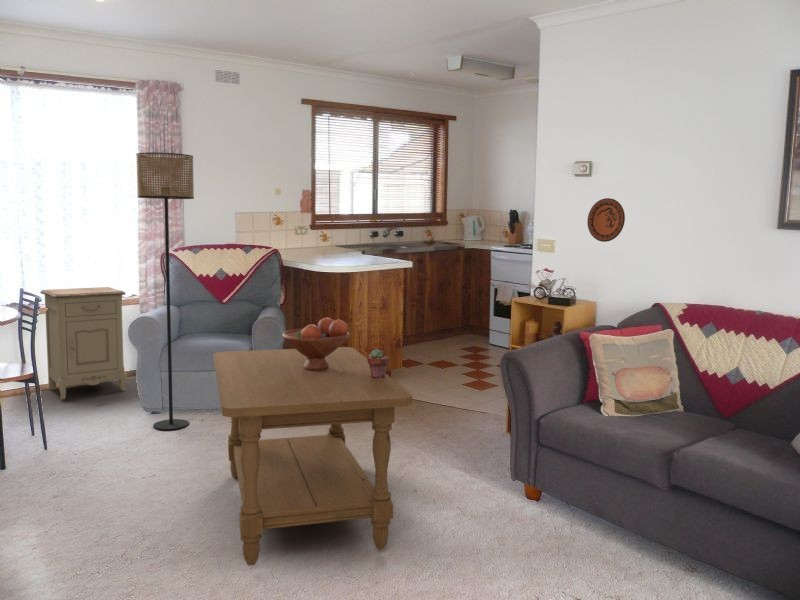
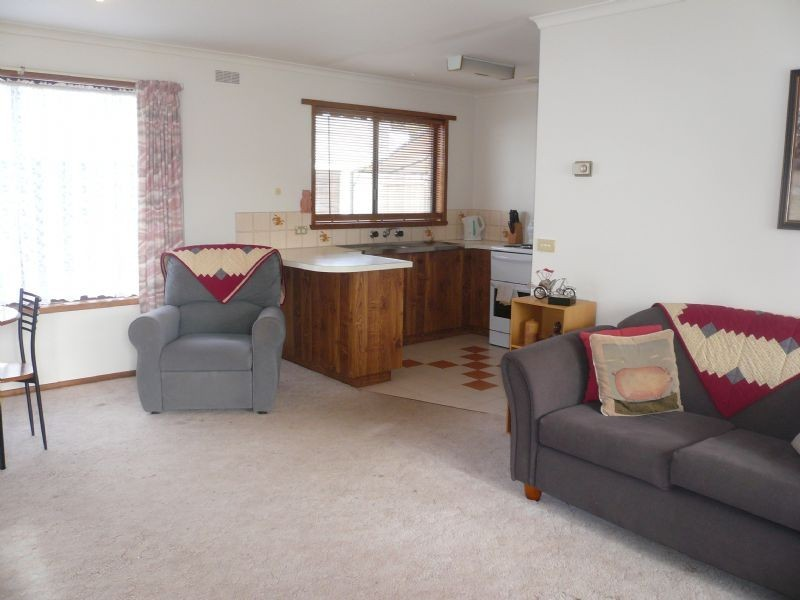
- fruit bowl (316, 343)
- potted succulent (377, 362)
- nightstand (86, 341)
- decorative plate (606, 220)
- floor lamp (168, 292)
- coffee table (300, 441)
